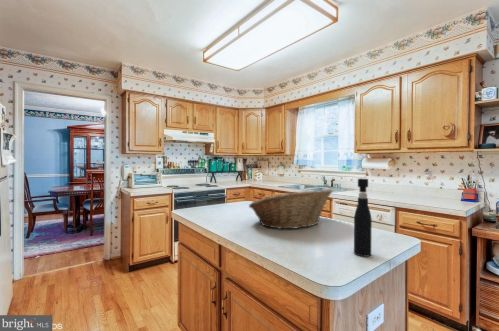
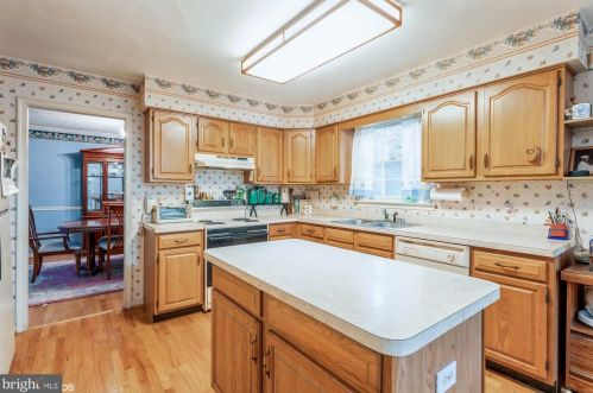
- pepper grinder (362, 216)
- fruit basket (291, 205)
